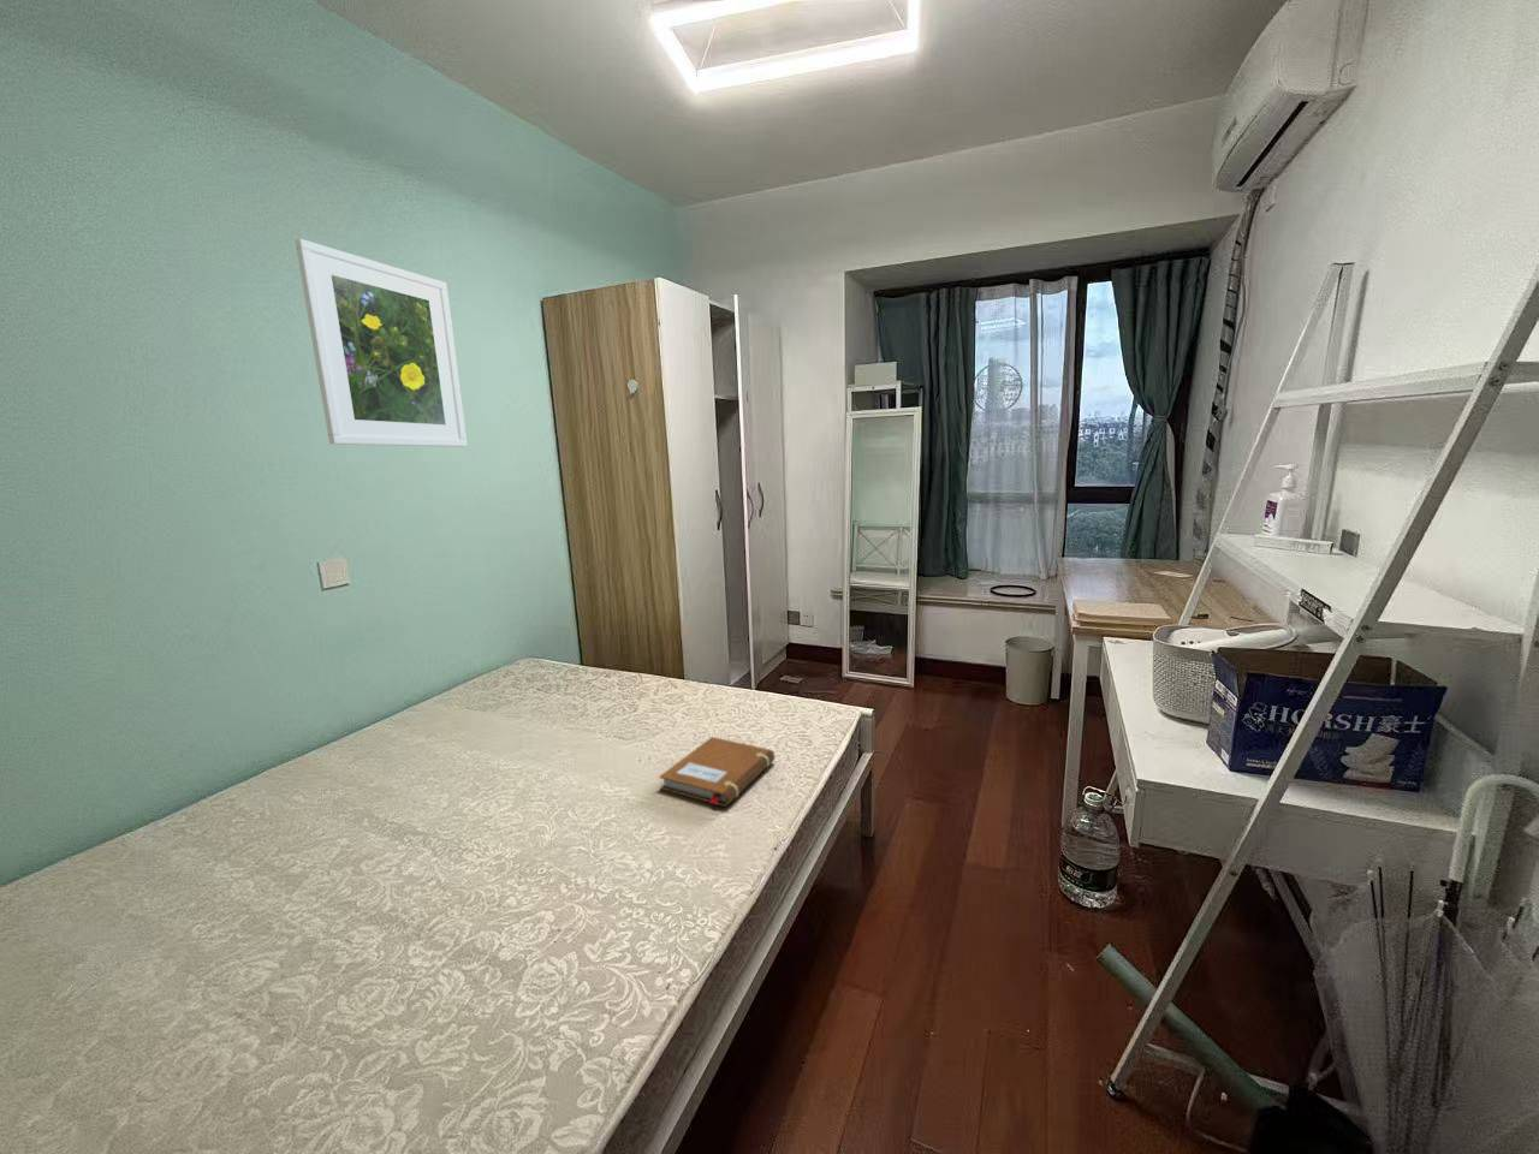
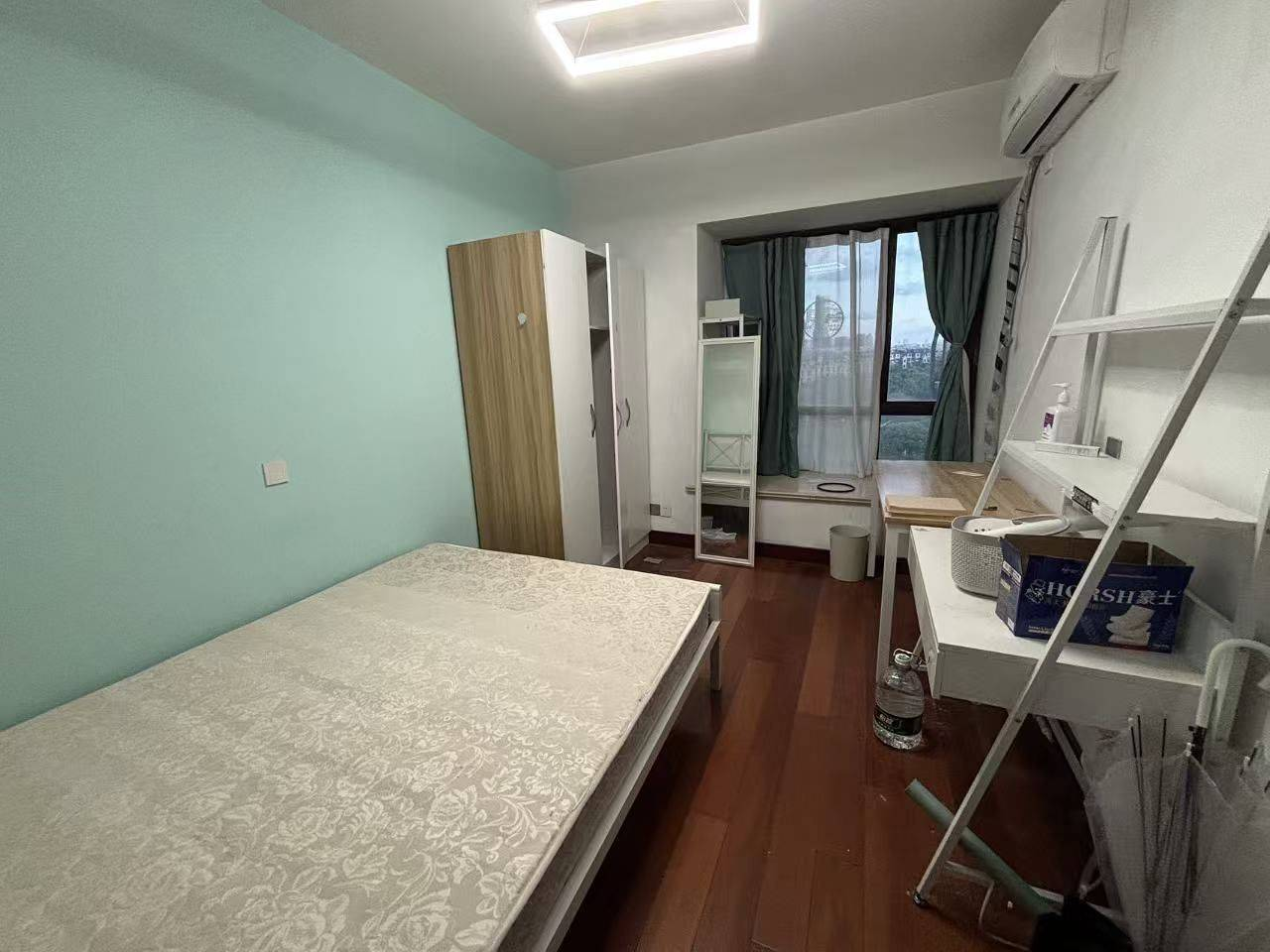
- notebook (717, 770)
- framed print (391, 356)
